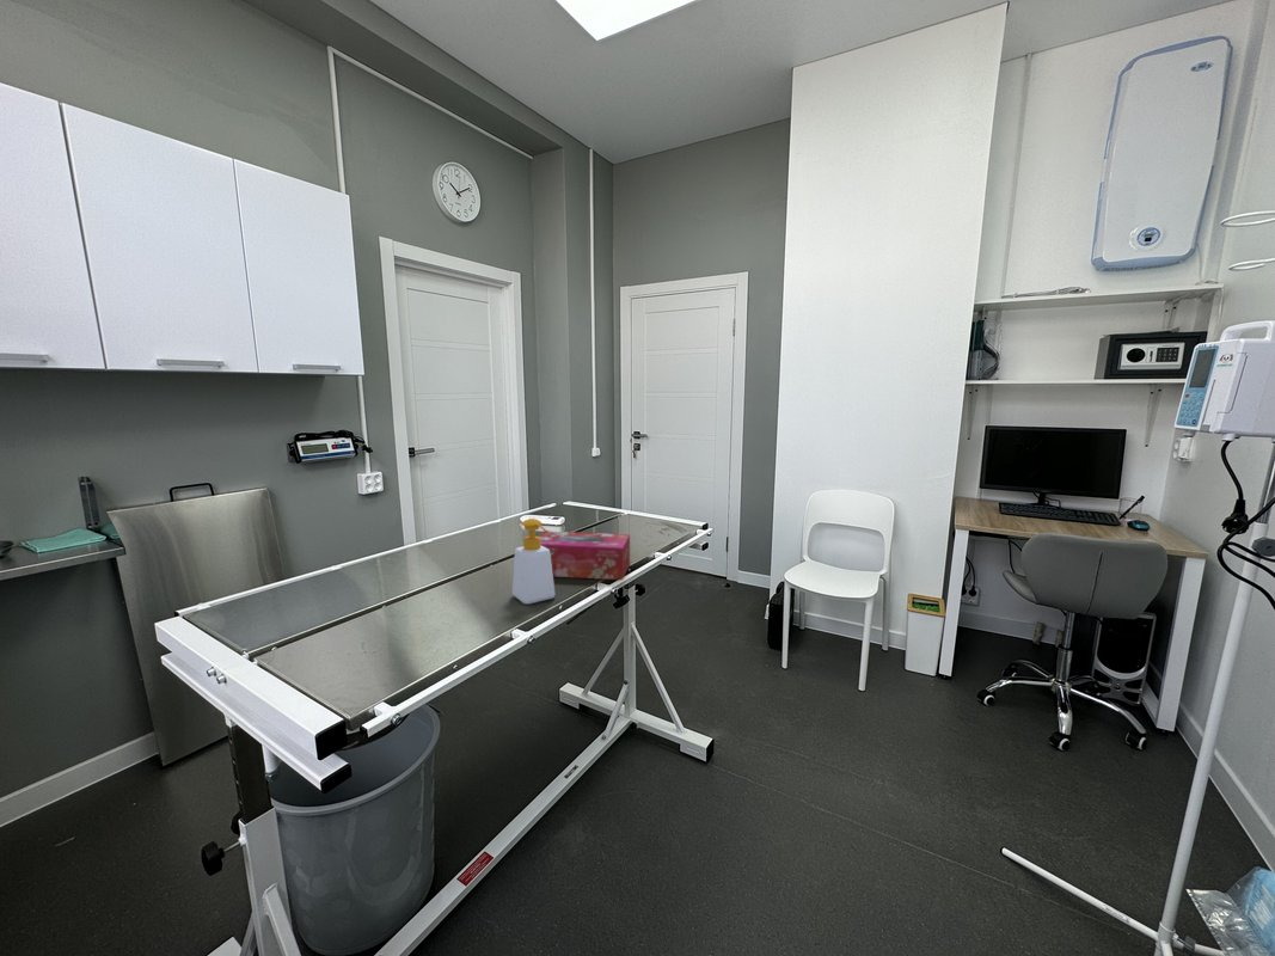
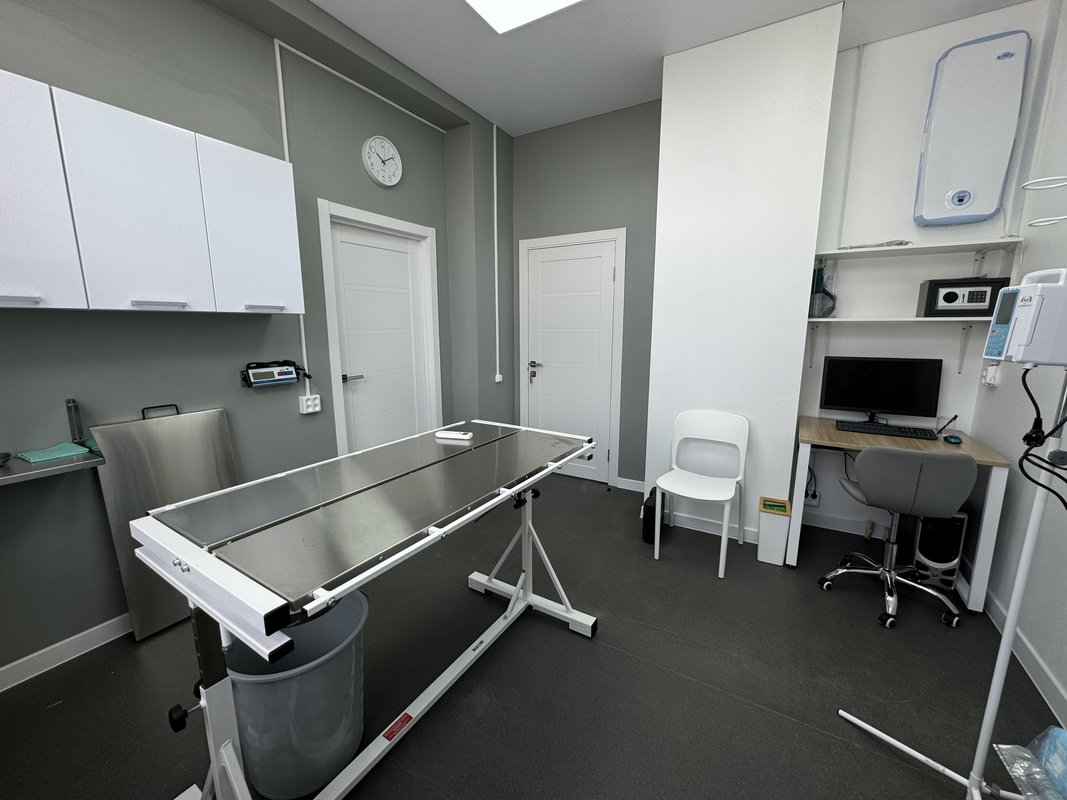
- tissue box (581, 553)
- soap bottle (535, 560)
